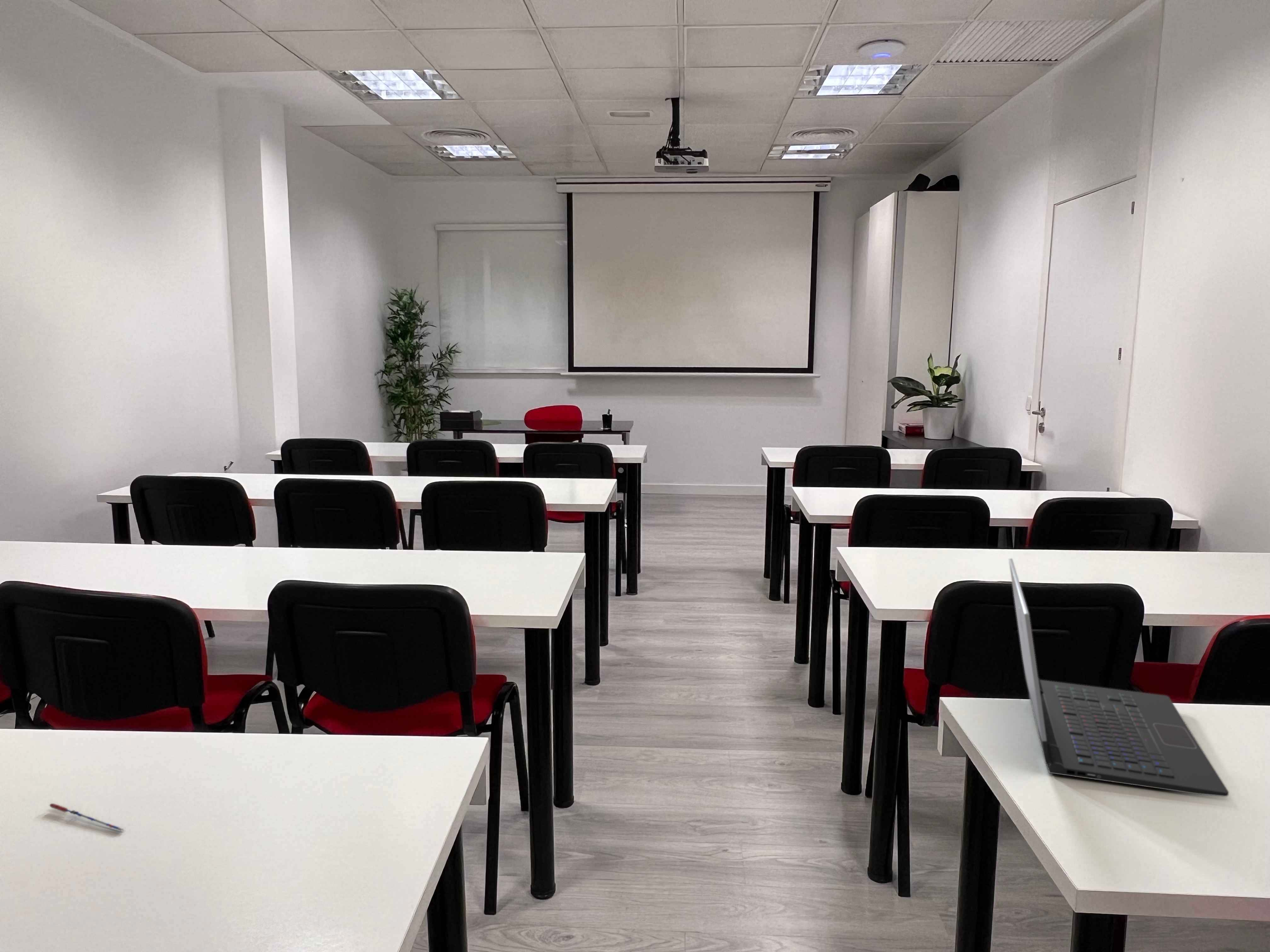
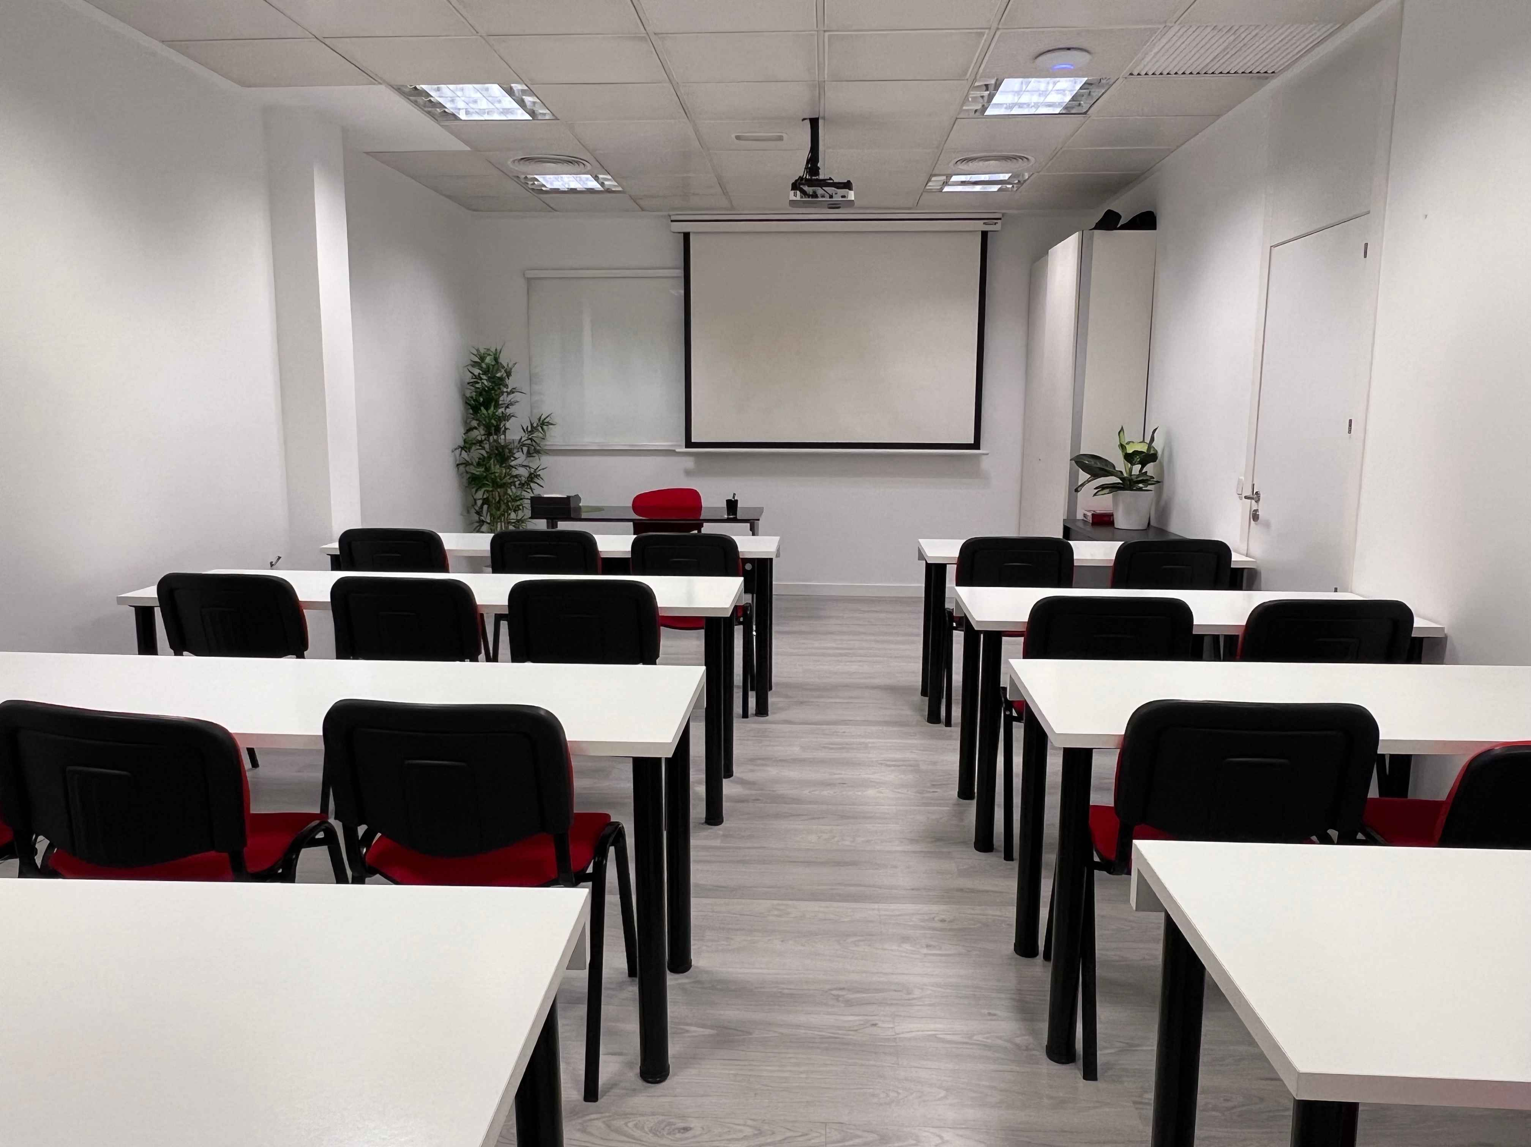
- pen (86, 817)
- laptop computer (1101, 687)
